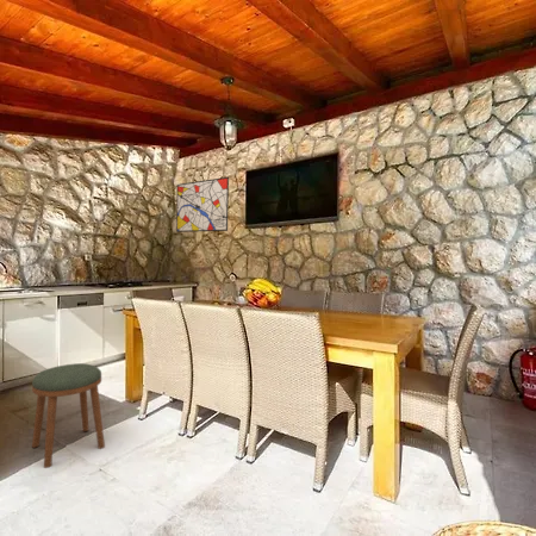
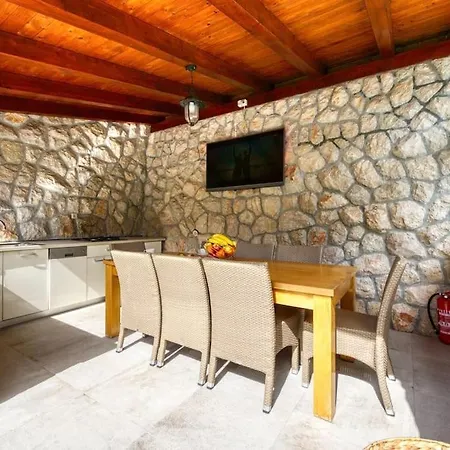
- stool (56, 404)
- wall art (200, 206)
